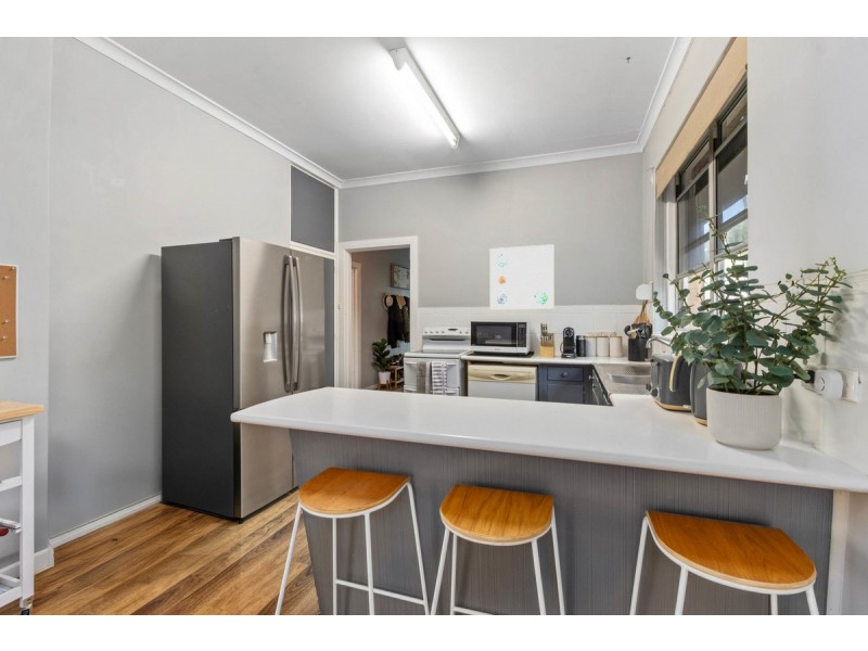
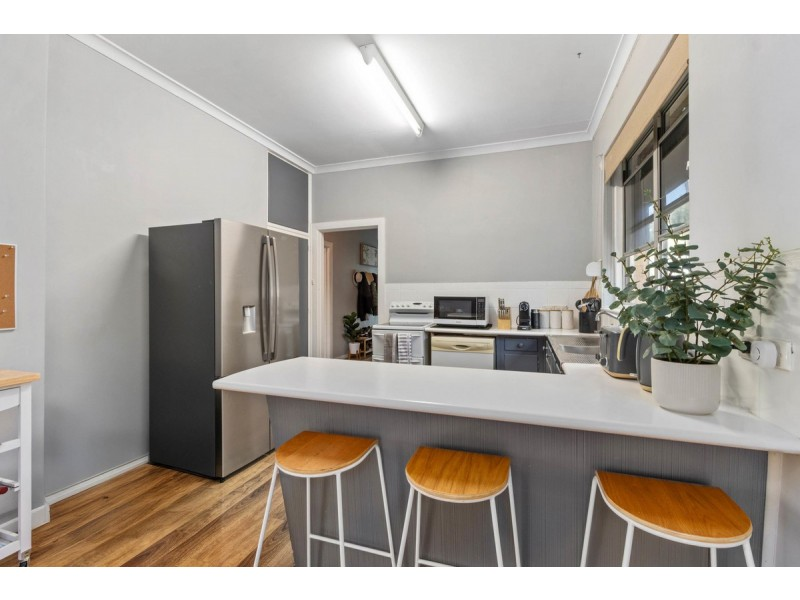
- wall art (521, 278)
